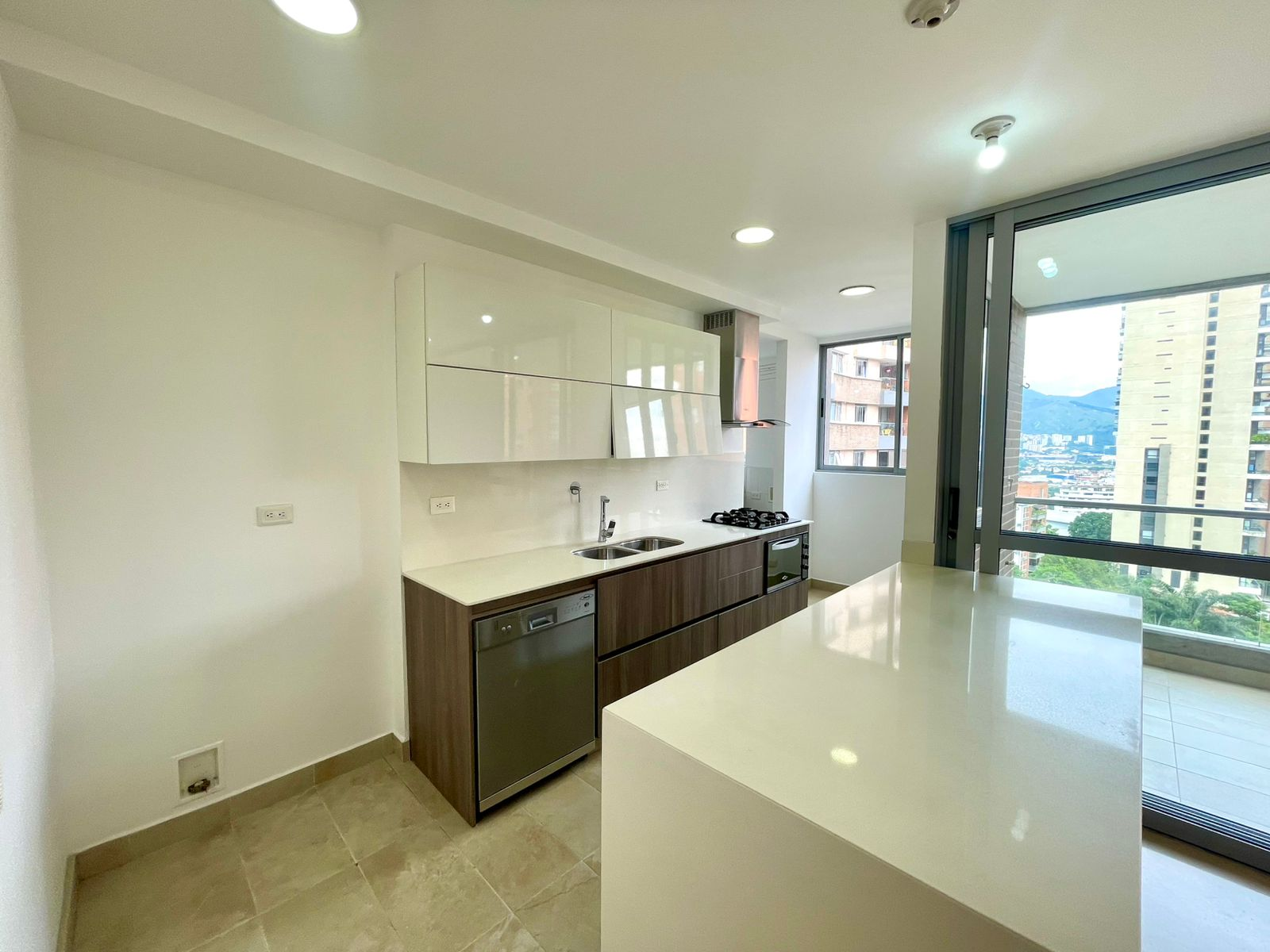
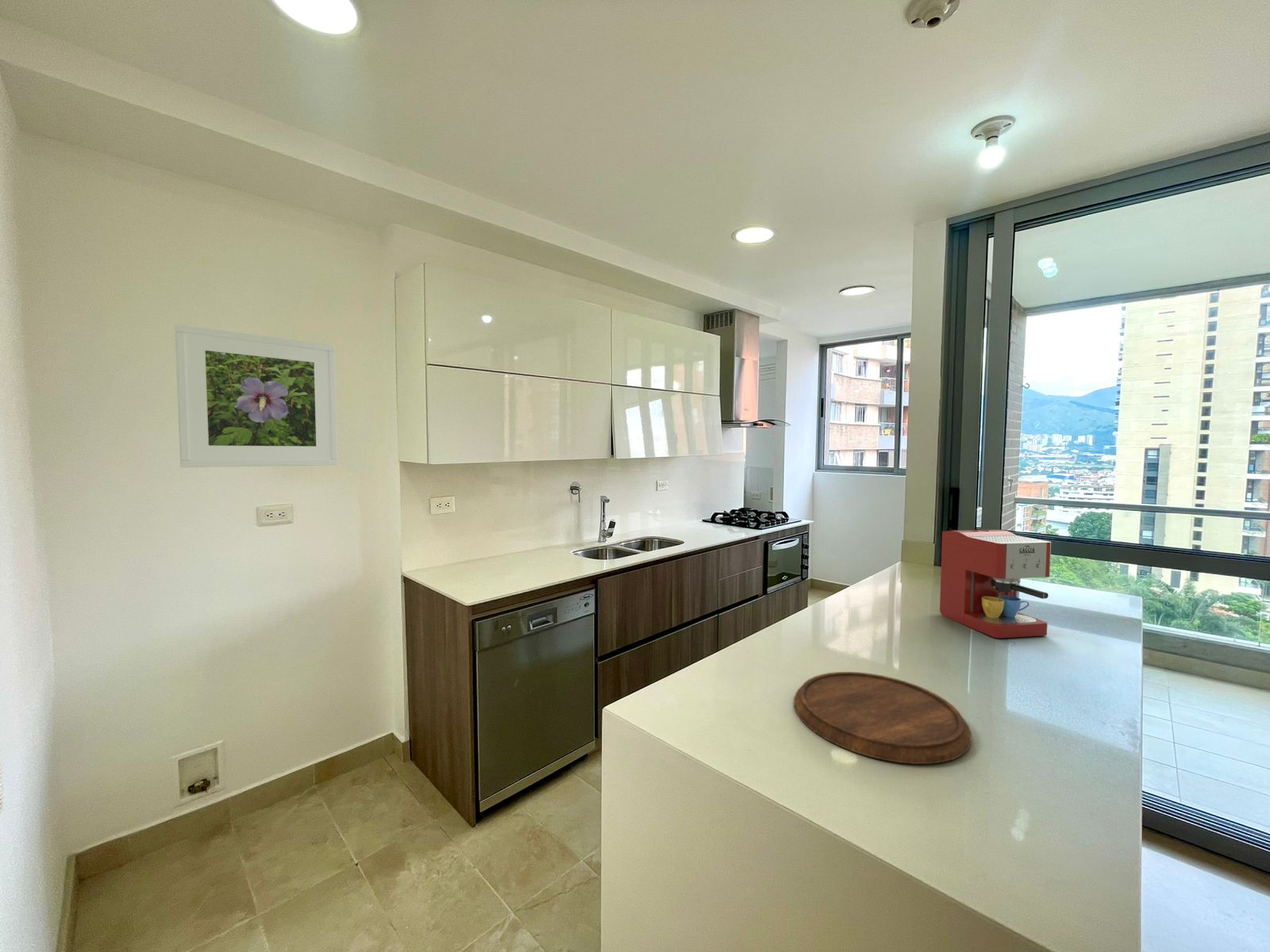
+ coffee maker (991, 578)
+ cutting board (876, 709)
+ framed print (264, 401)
